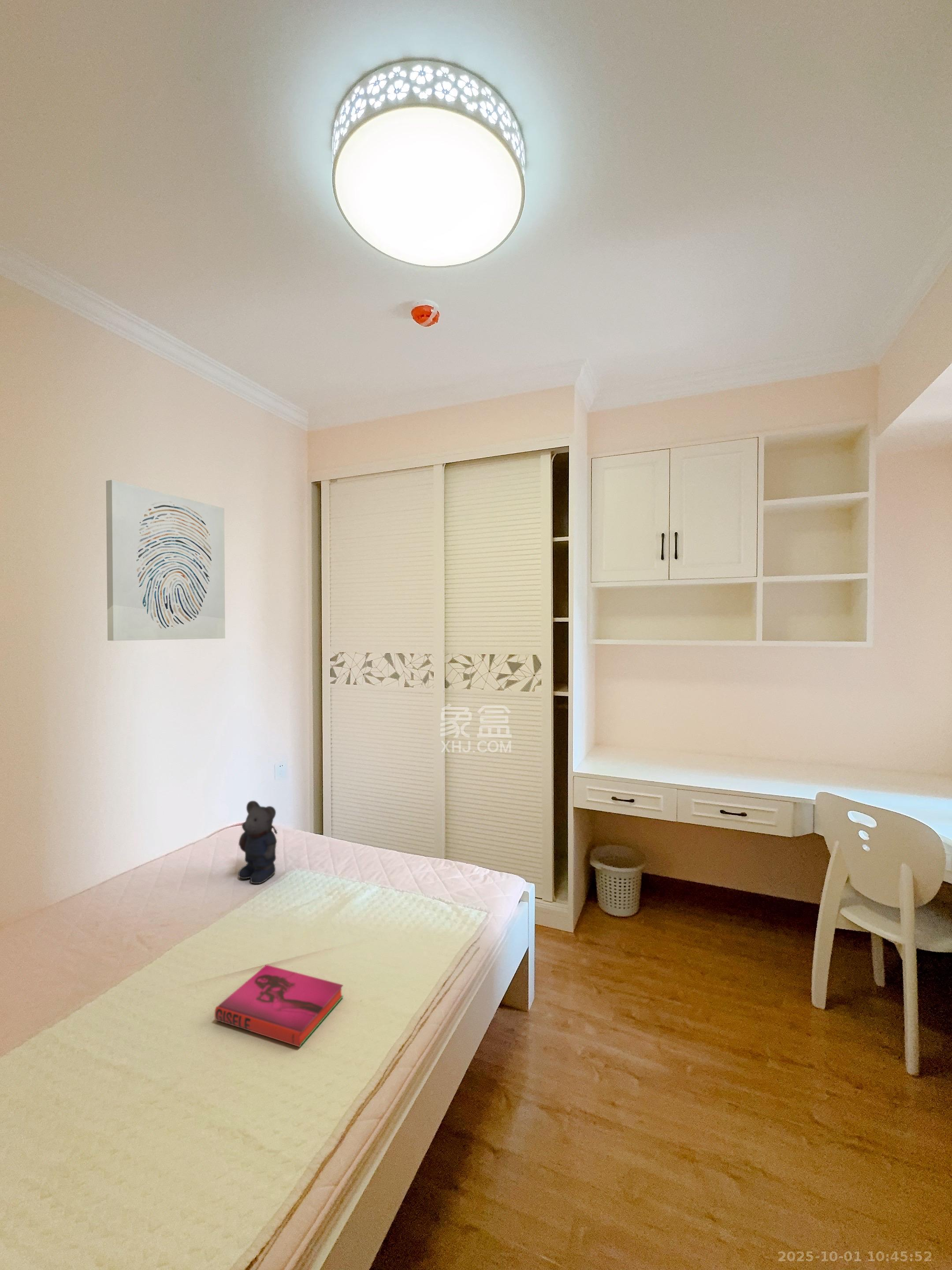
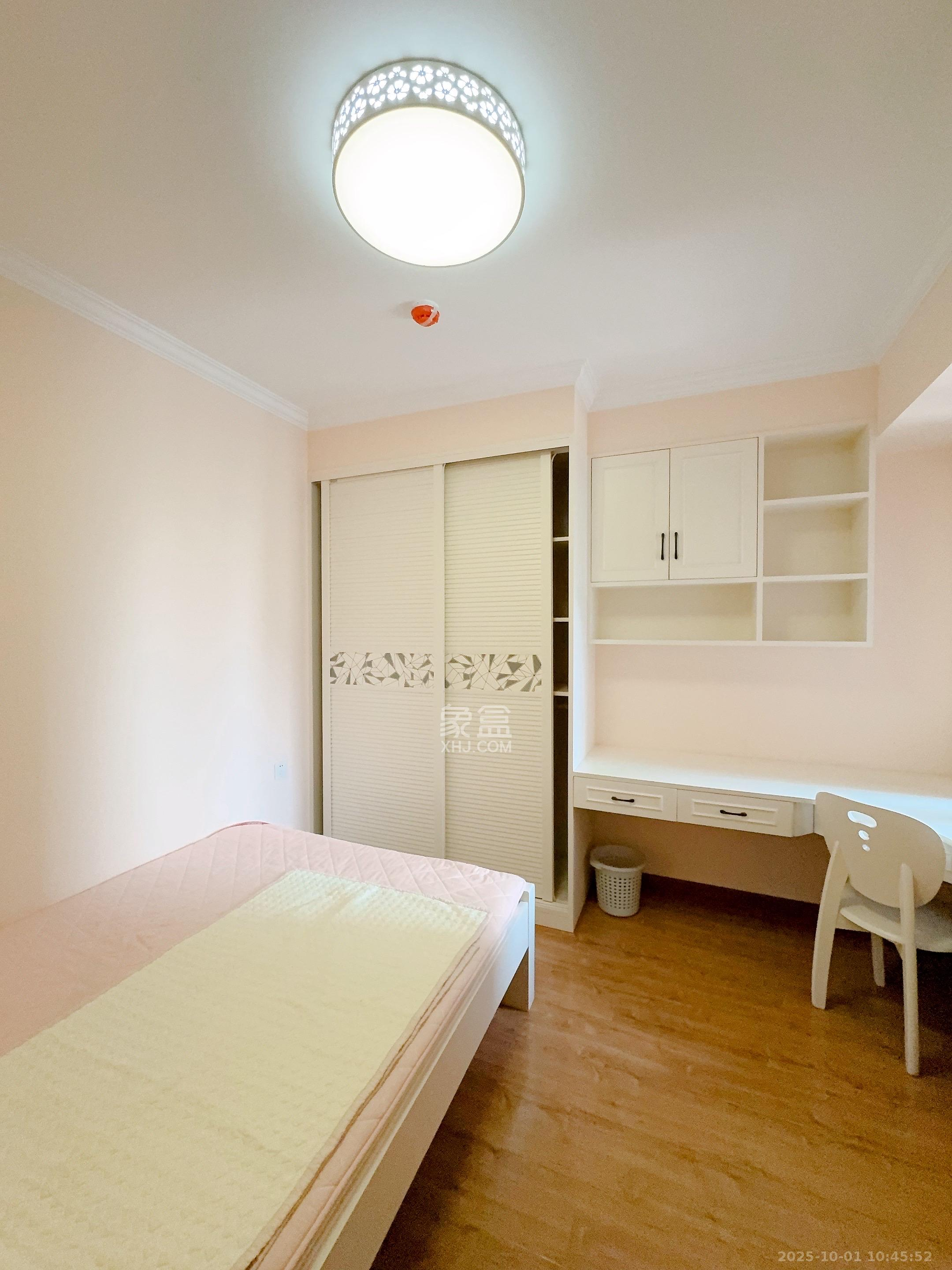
- bear (256, 836)
- hardback book (281, 1002)
- wall art (171, 568)
